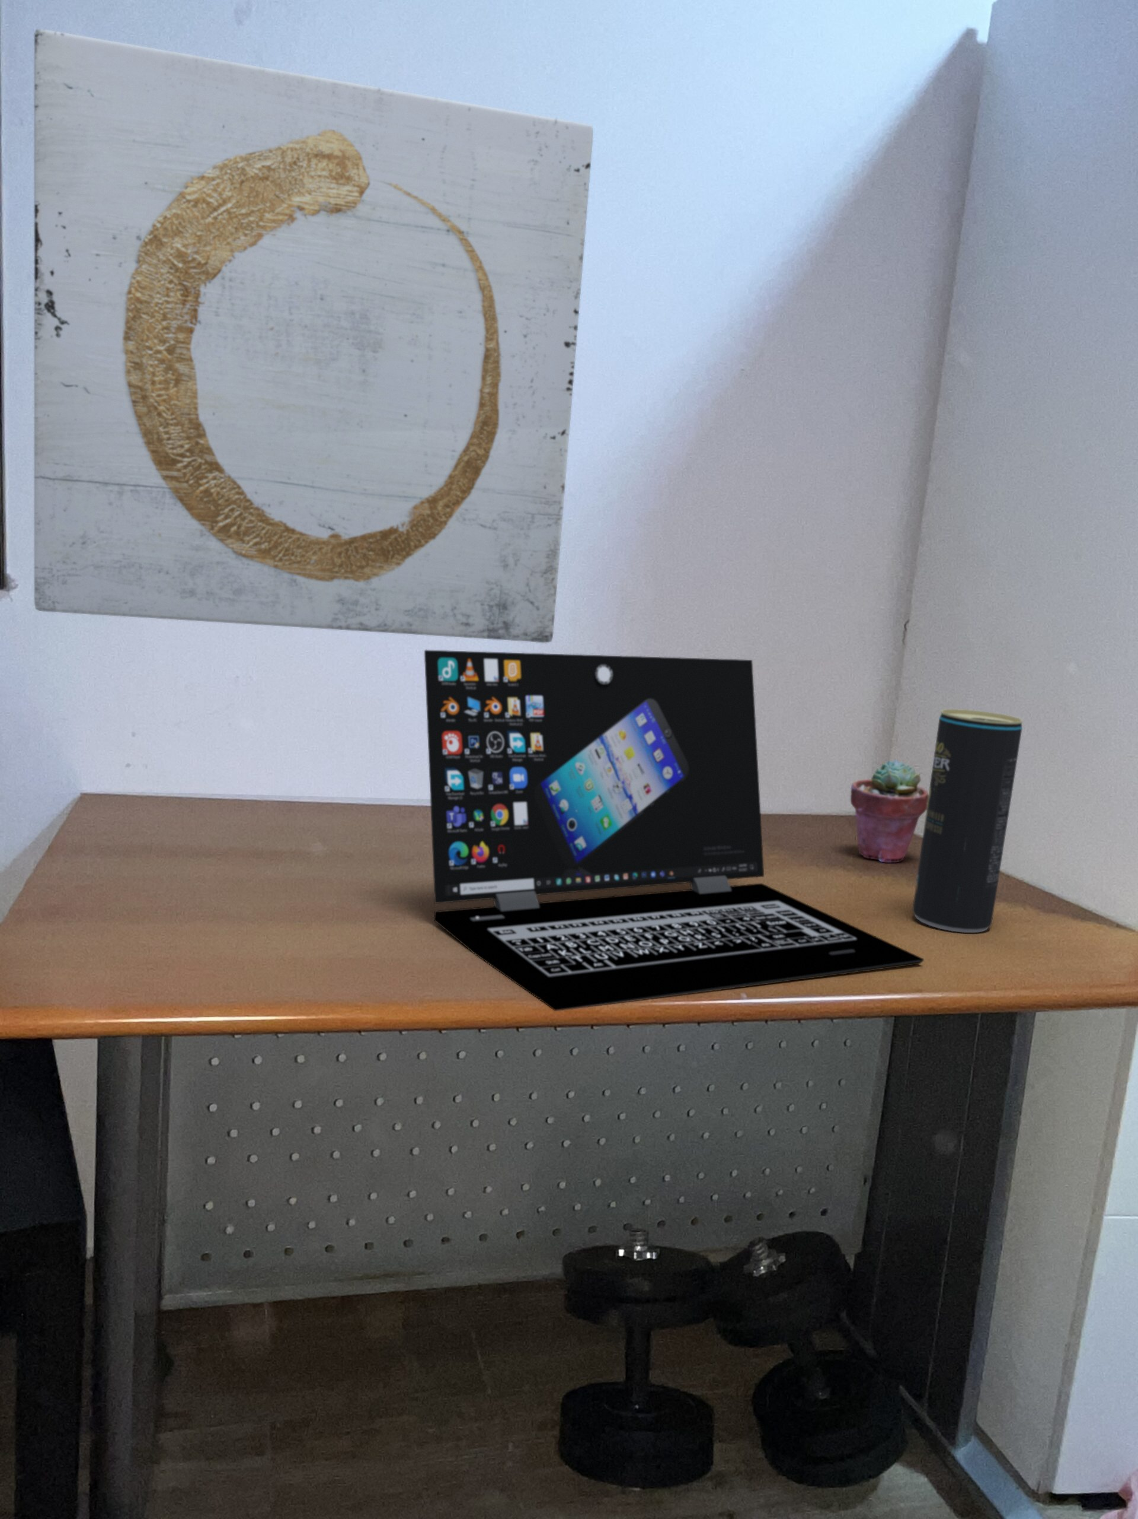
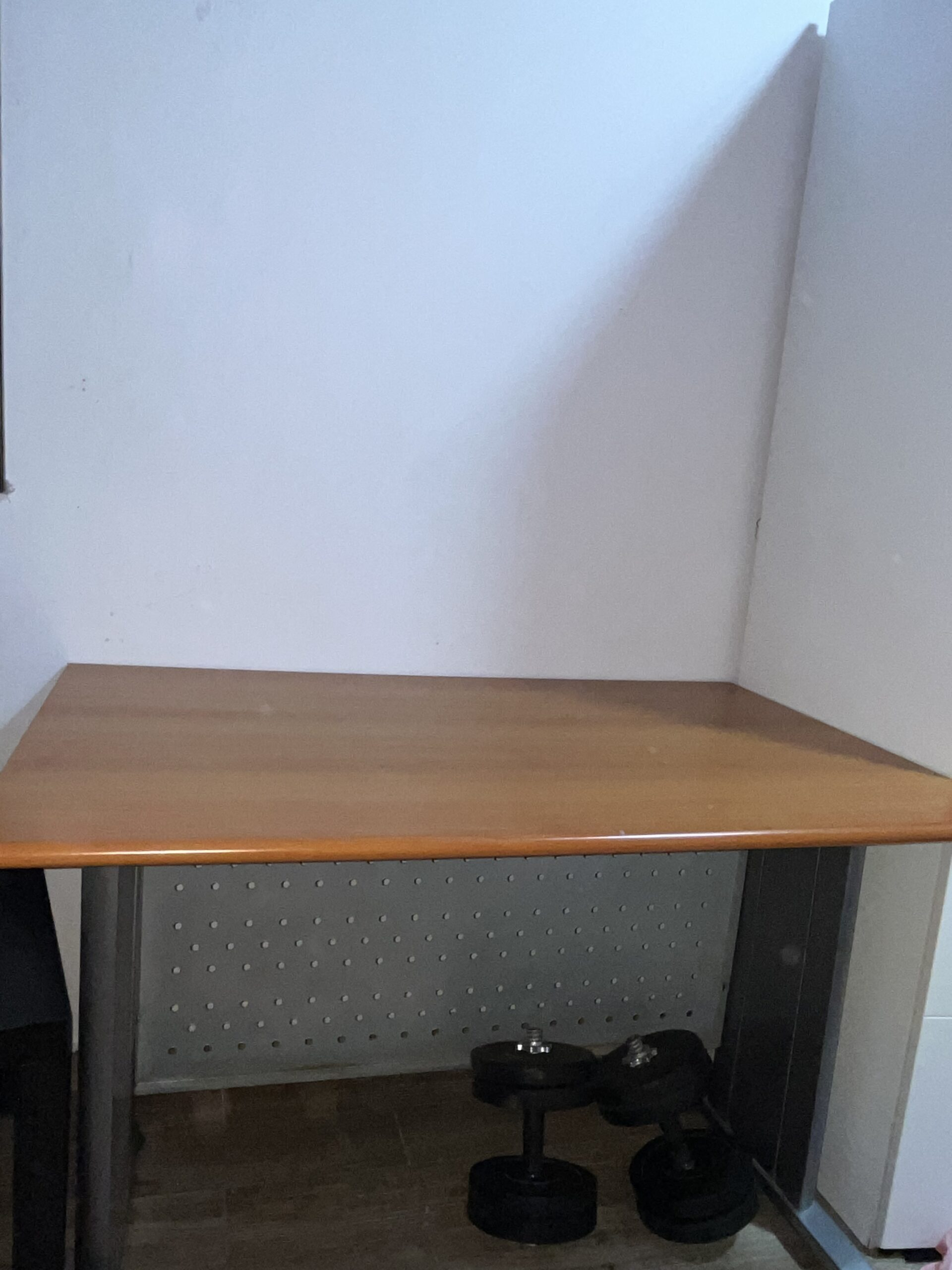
- potted succulent (887, 807)
- laptop (671, 806)
- beverage can (966, 819)
- wall art (317, 366)
